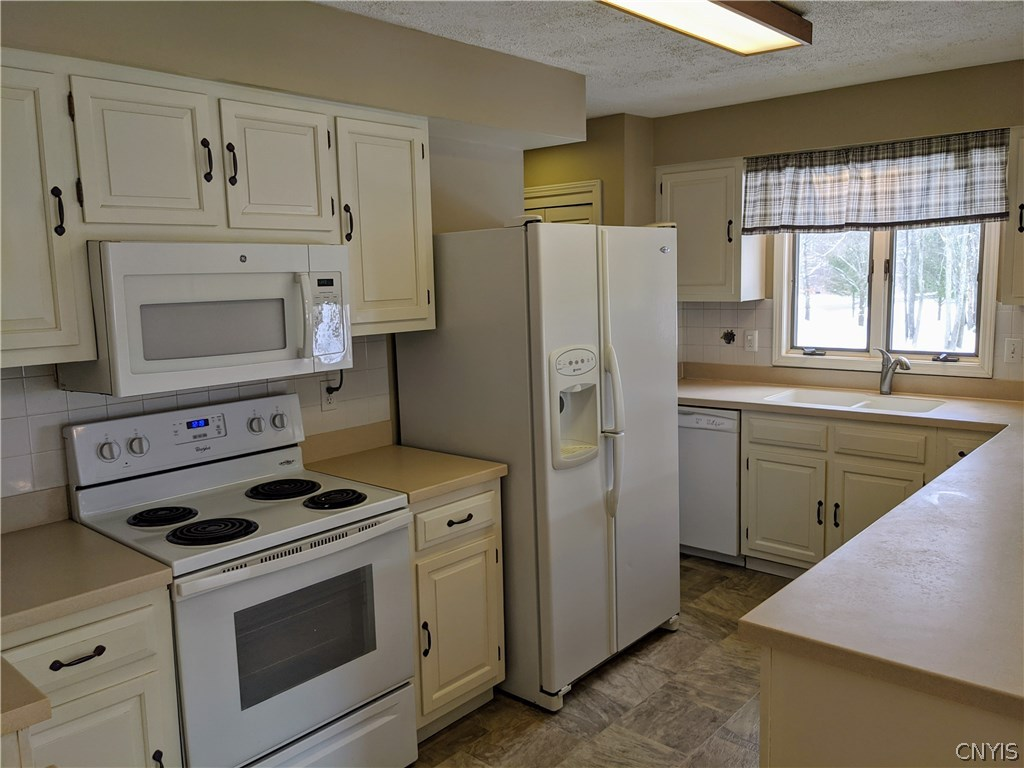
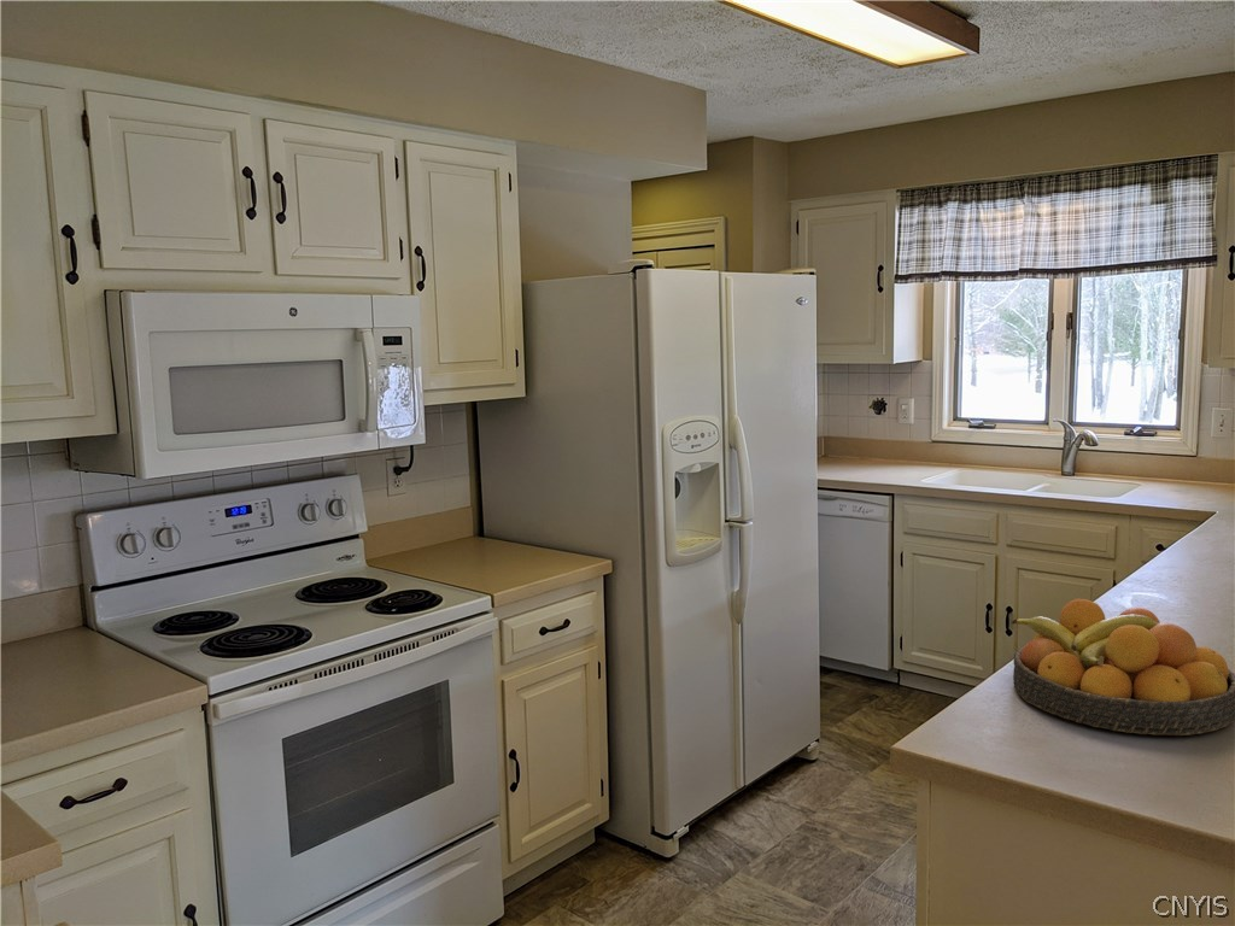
+ fruit bowl (1122, 654)
